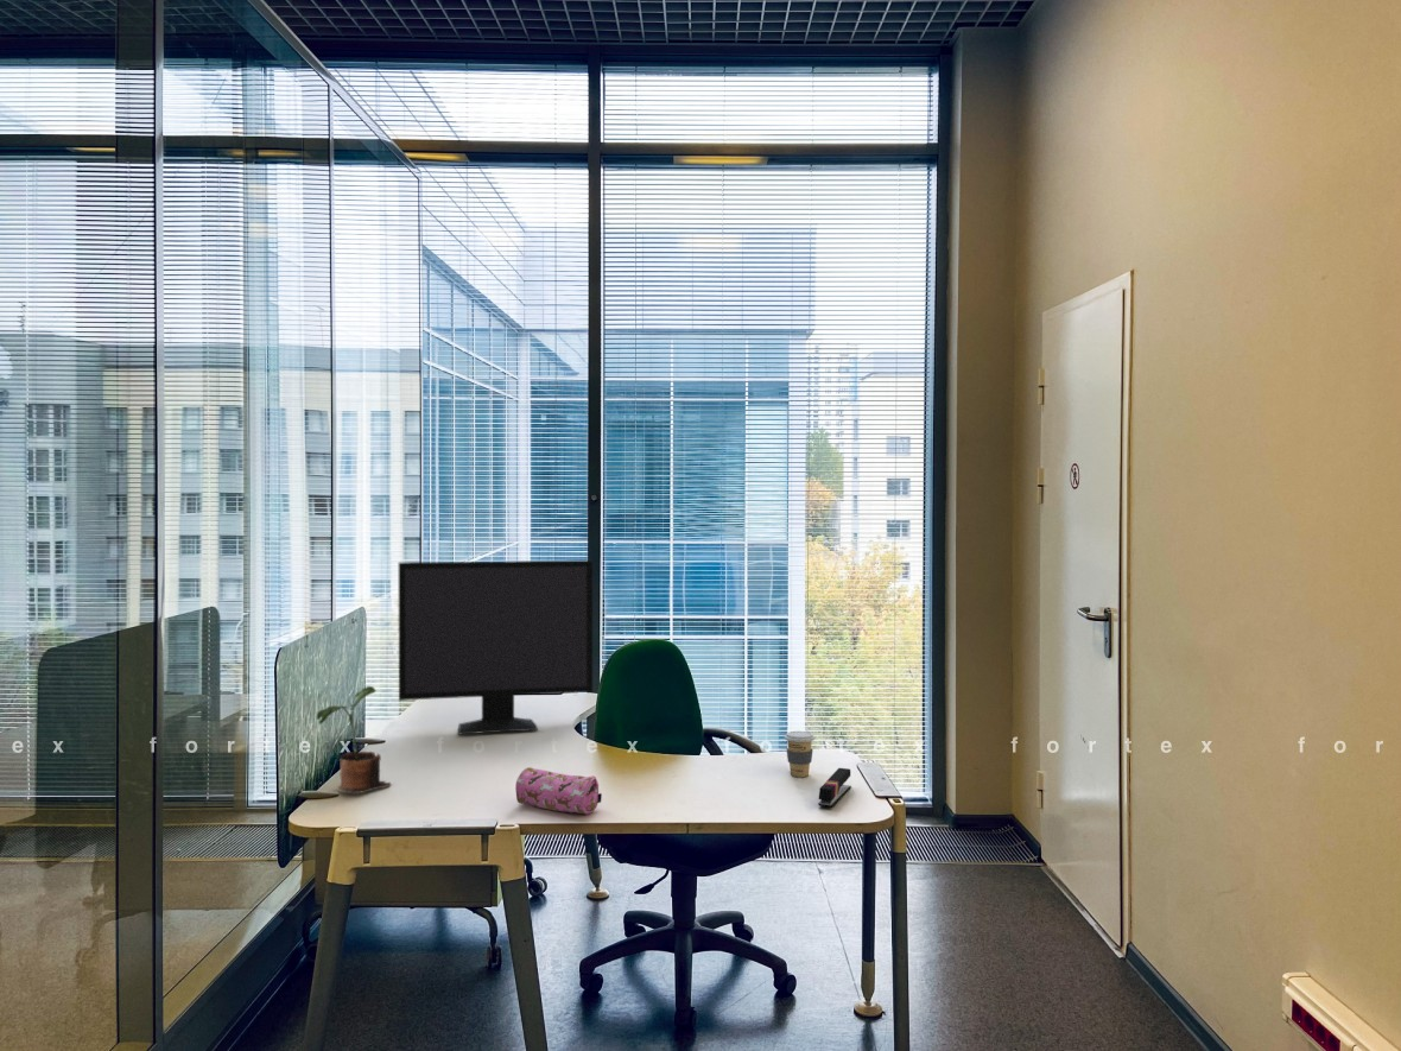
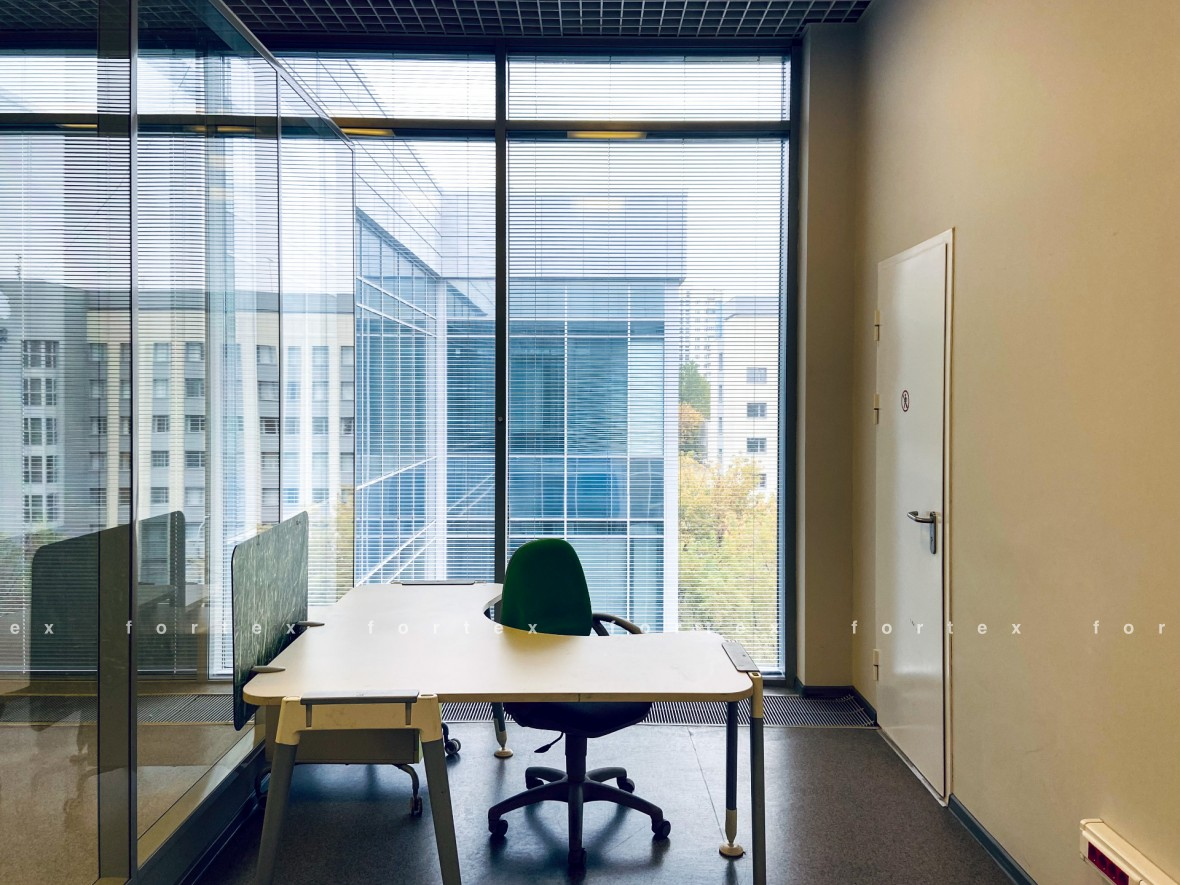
- pencil case (557, 790)
- monitor (497, 644)
- potted plant (354, 736)
- coffee cup (799, 753)
- stapler (835, 786)
